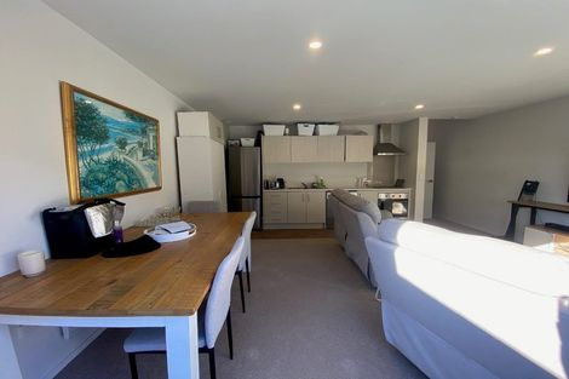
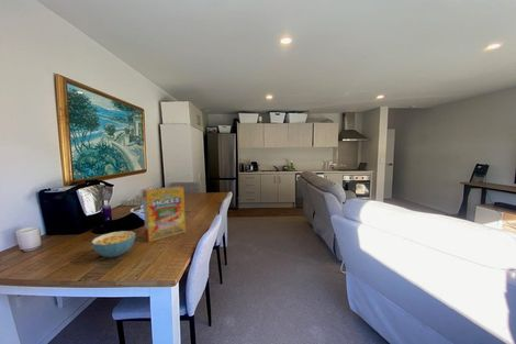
+ cereal bowl (114, 245)
+ cereal box (165, 212)
